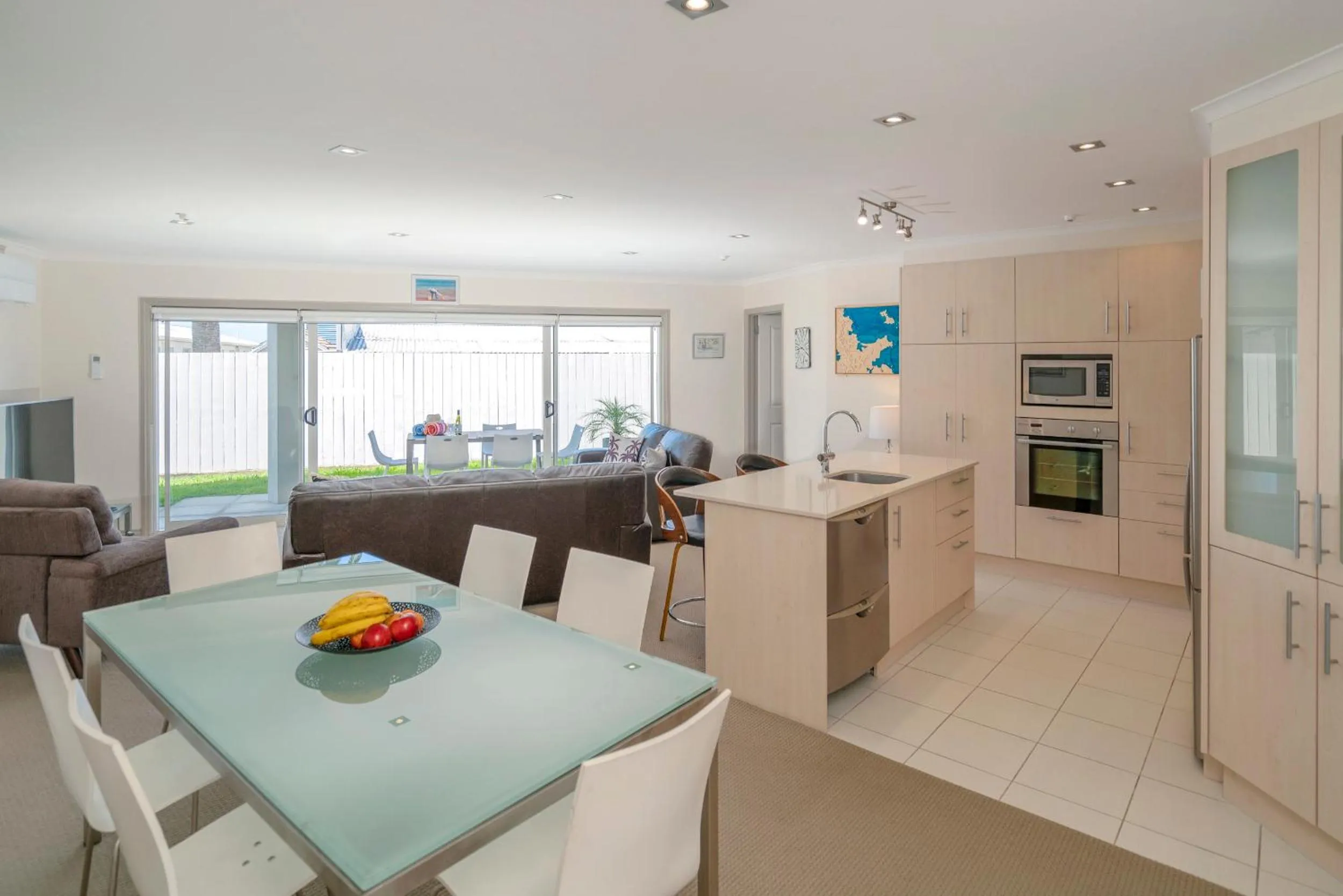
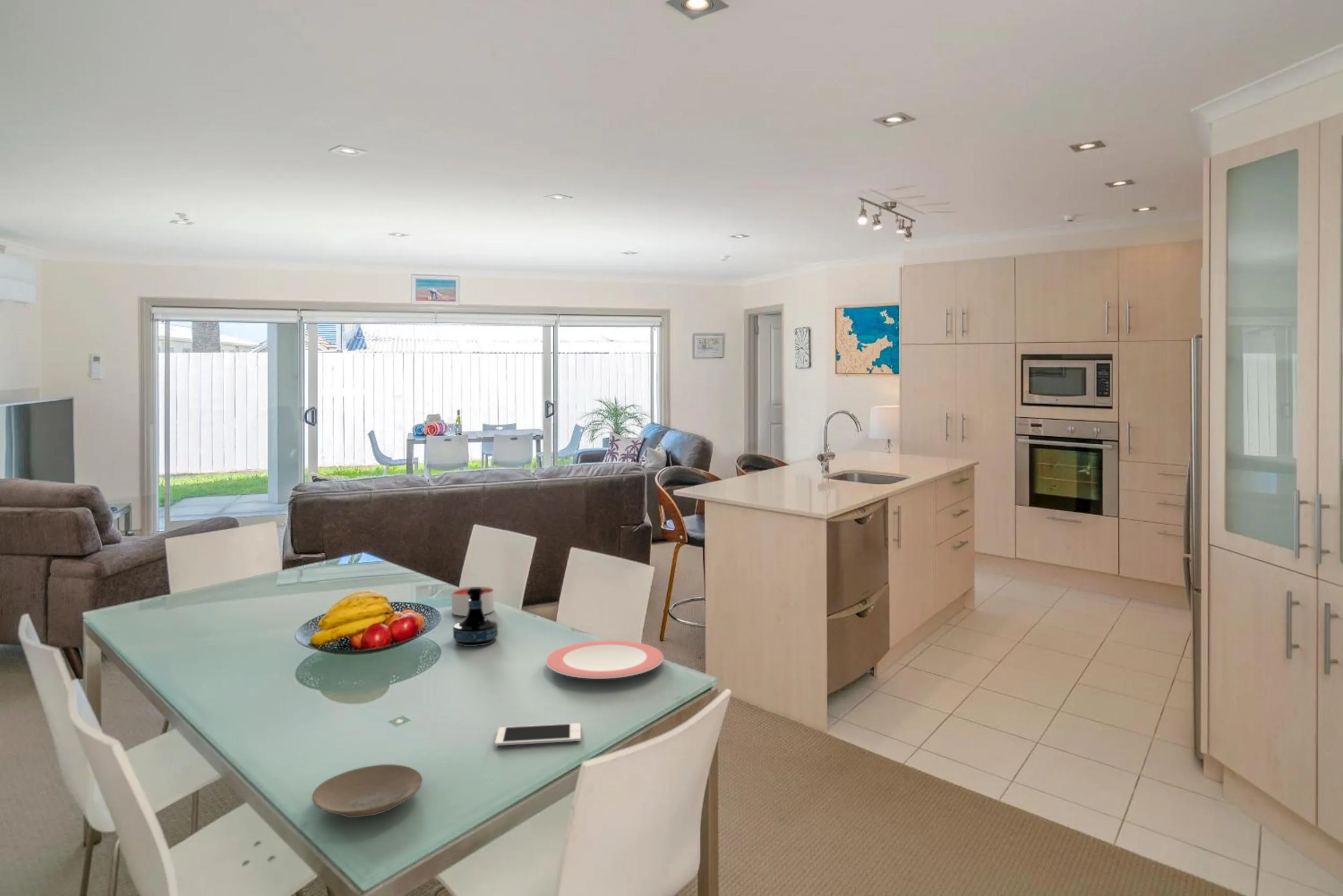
+ plate (605, 661)
+ cell phone (539, 734)
+ plate (369, 794)
+ tequila bottle (475, 614)
+ candle (470, 599)
